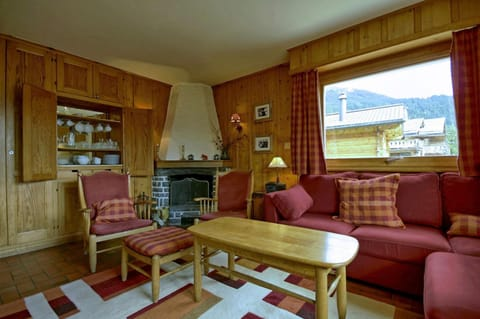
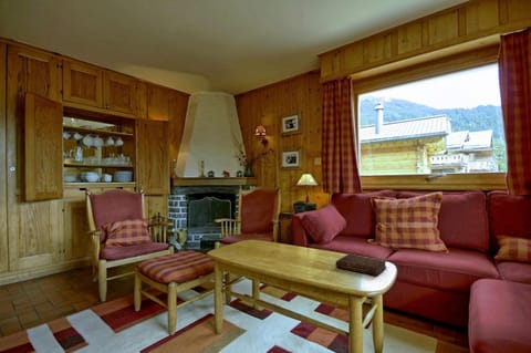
+ book (361, 263)
